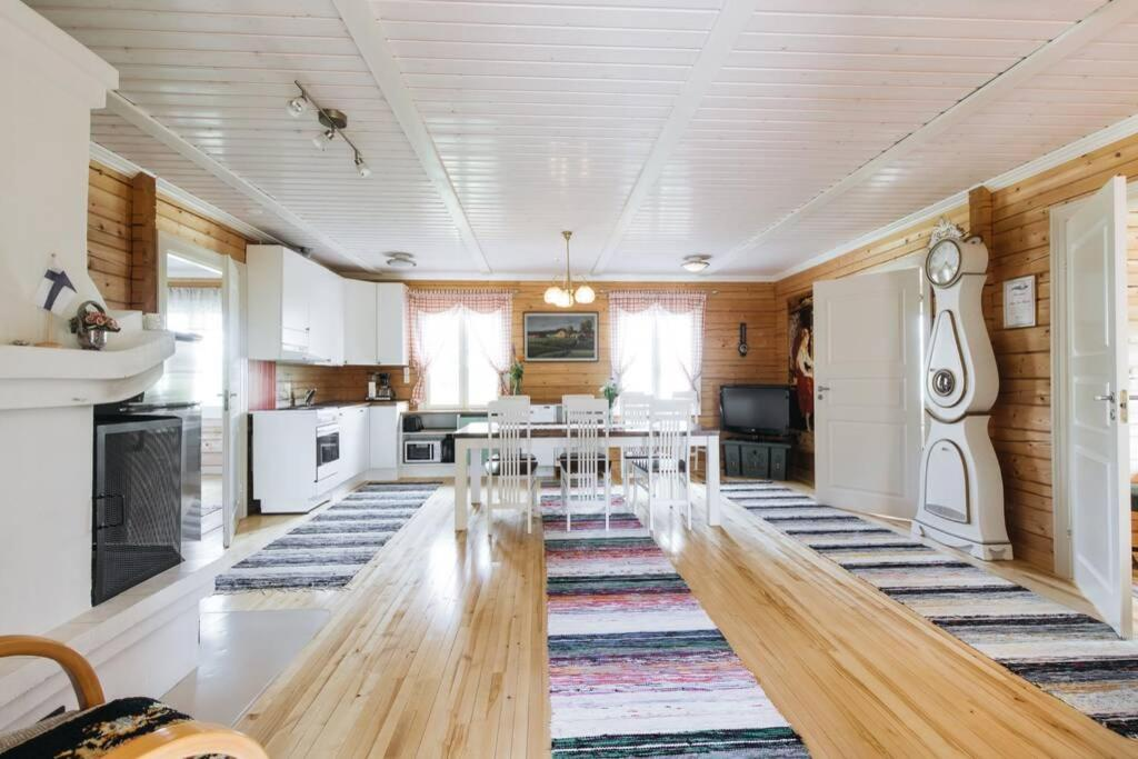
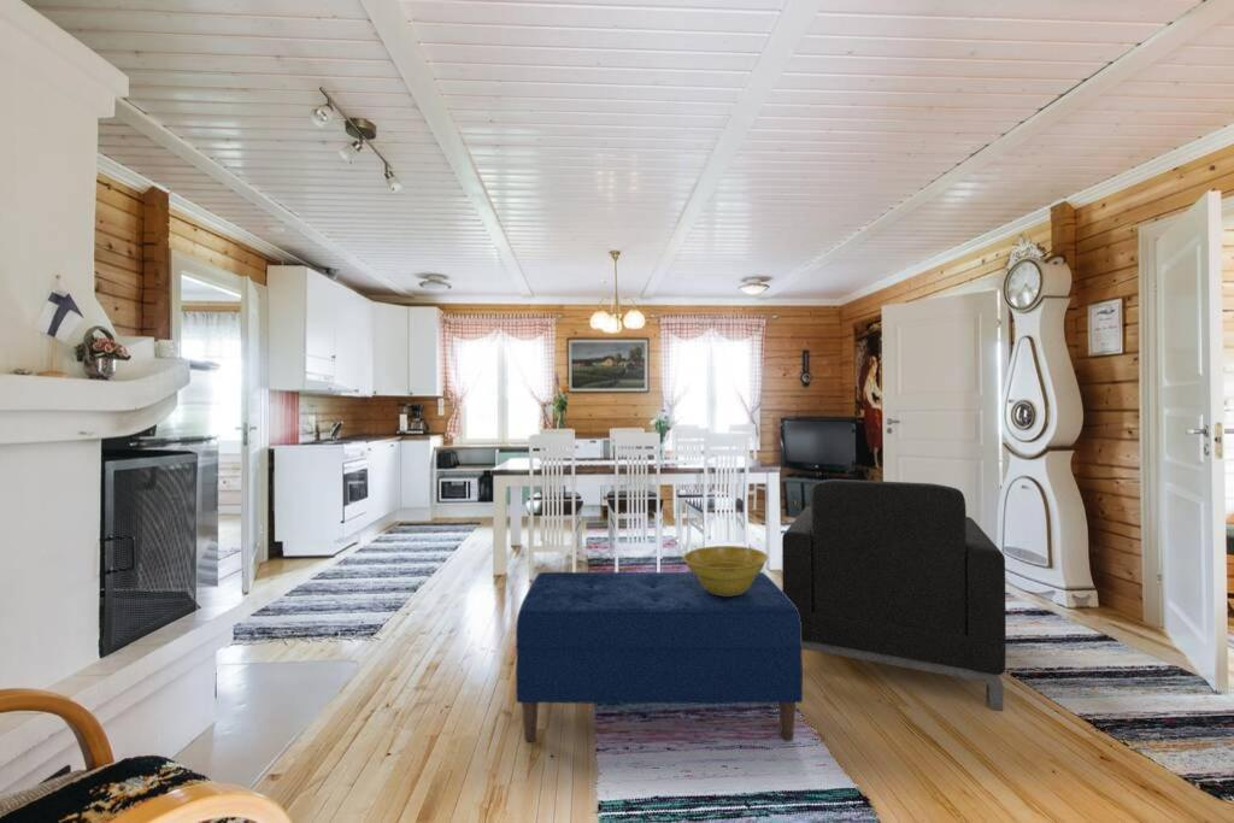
+ bench (654, 648)
+ planter bowl (727, 572)
+ armchair (883, 562)
